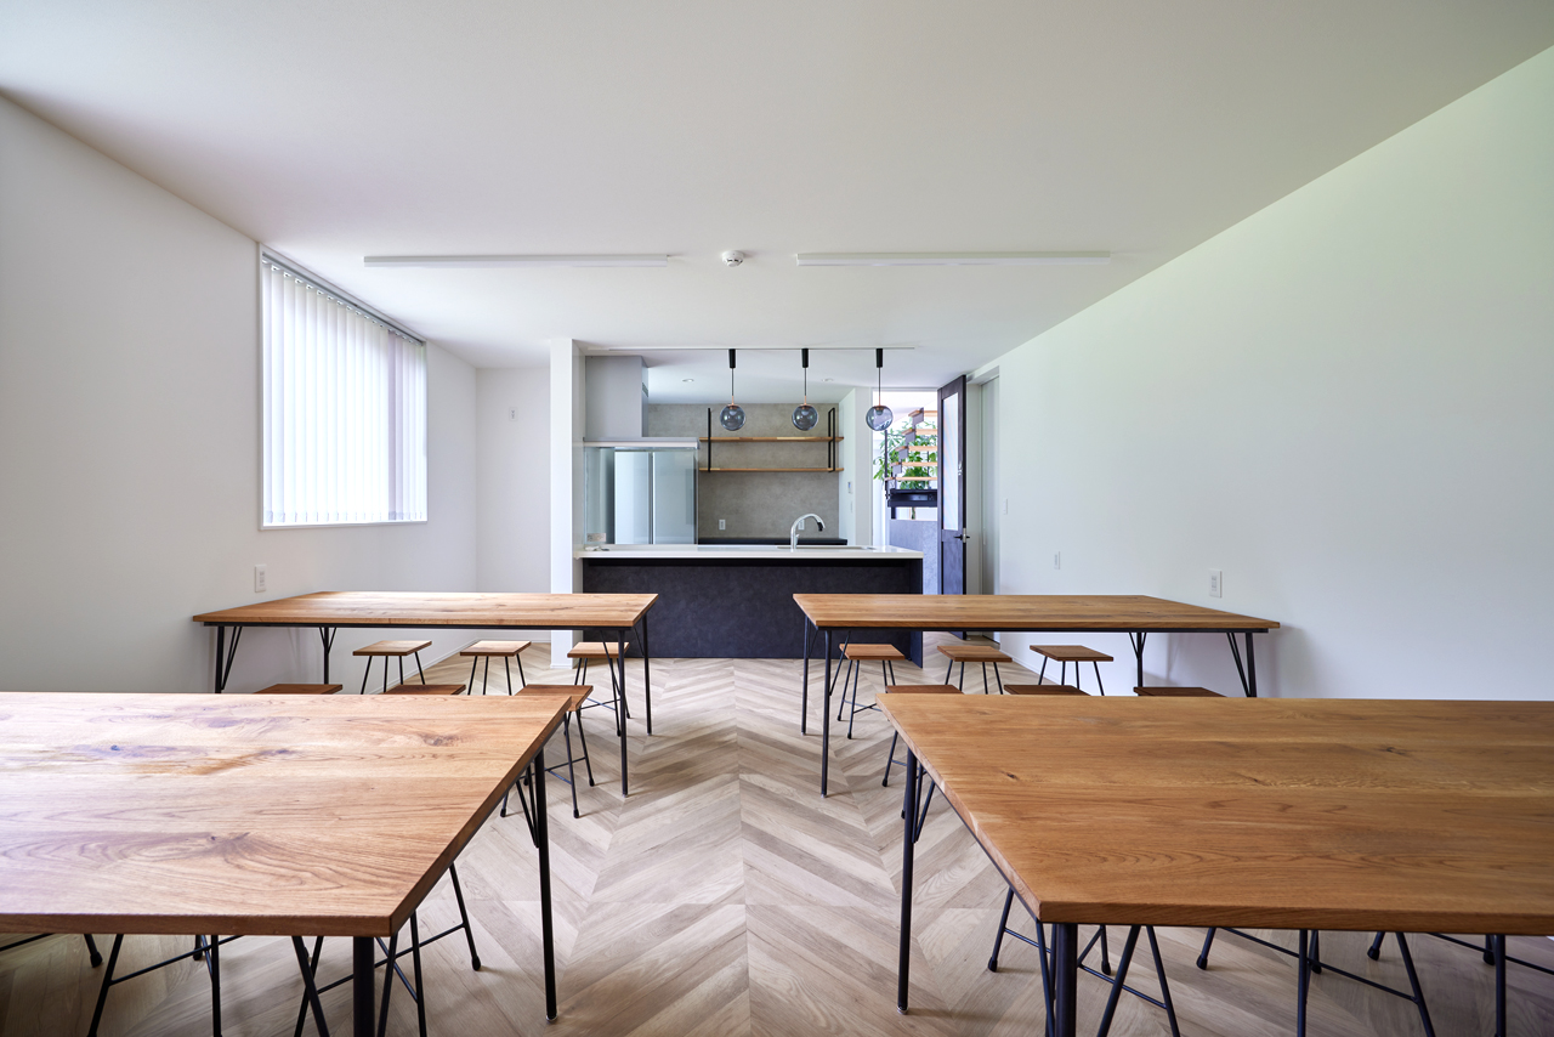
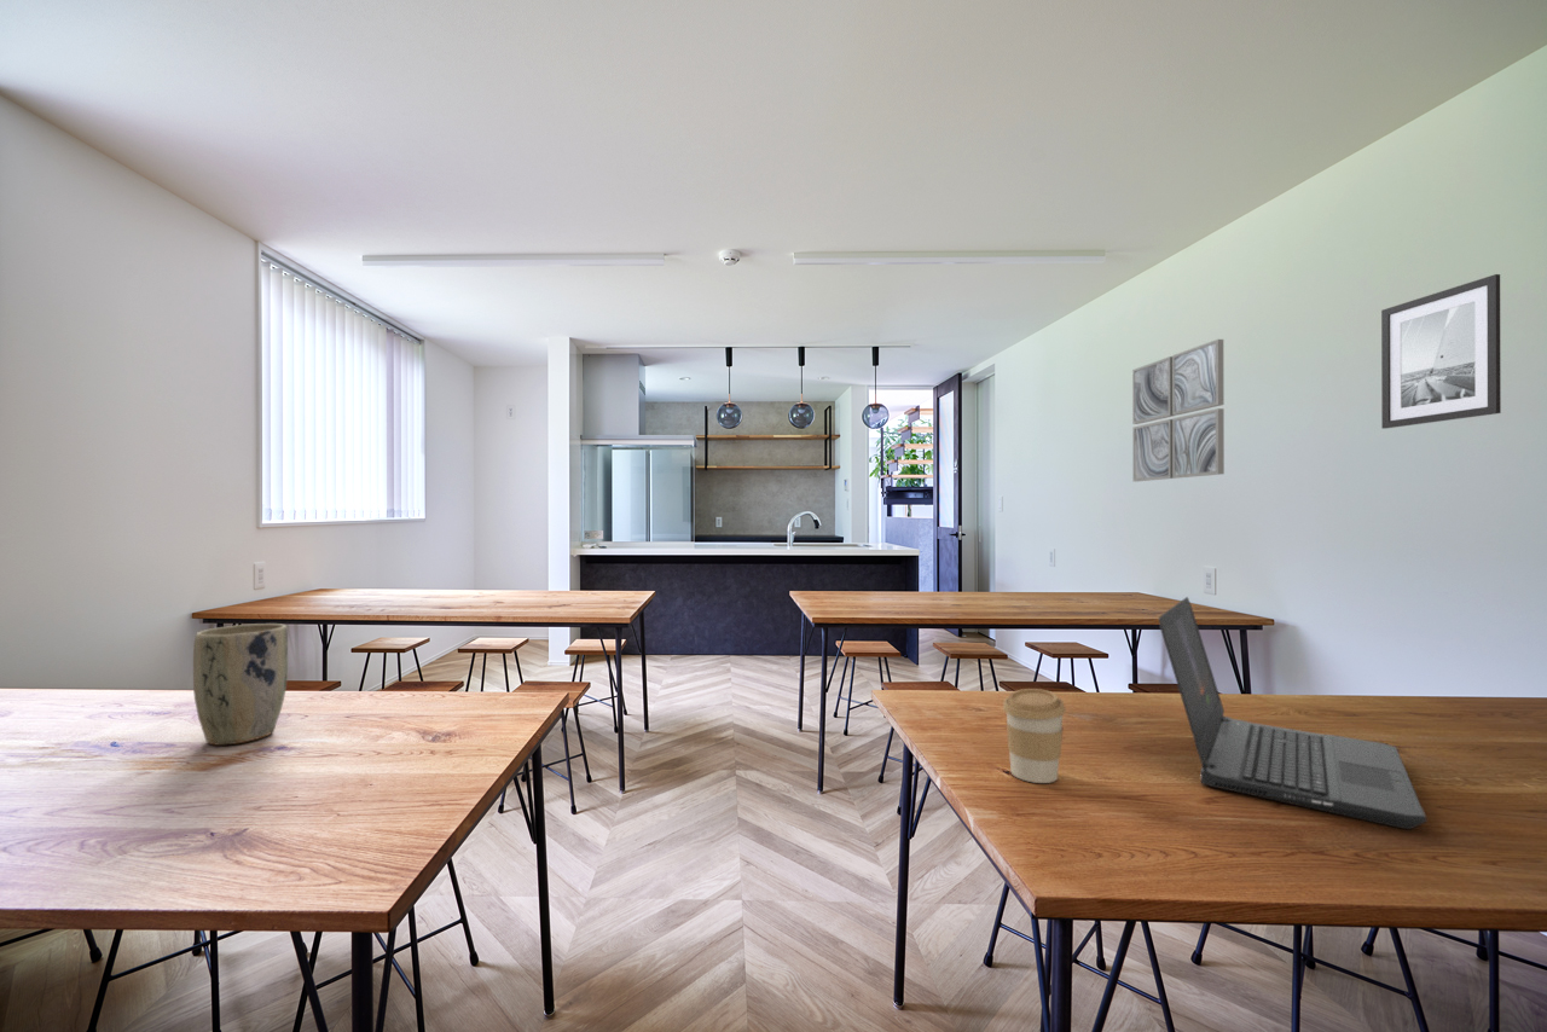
+ coffee cup (1033, 734)
+ wall art (1174, 418)
+ wall art (1436, 356)
+ plant pot (242, 682)
+ laptop computer (1276, 726)
